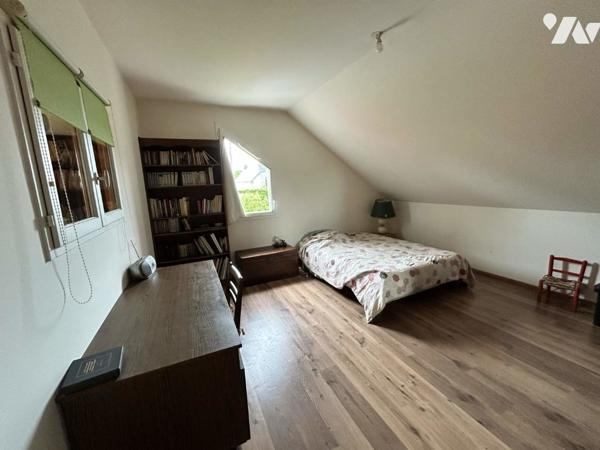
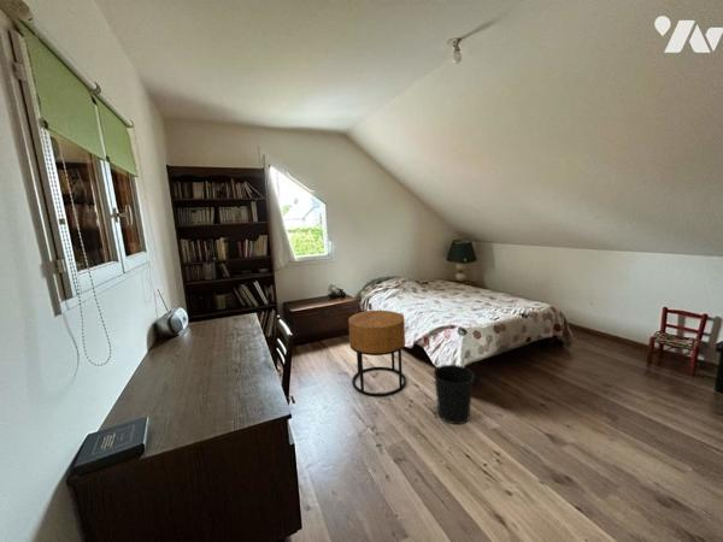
+ wastebasket (453, 394)
+ side table (377, 349)
